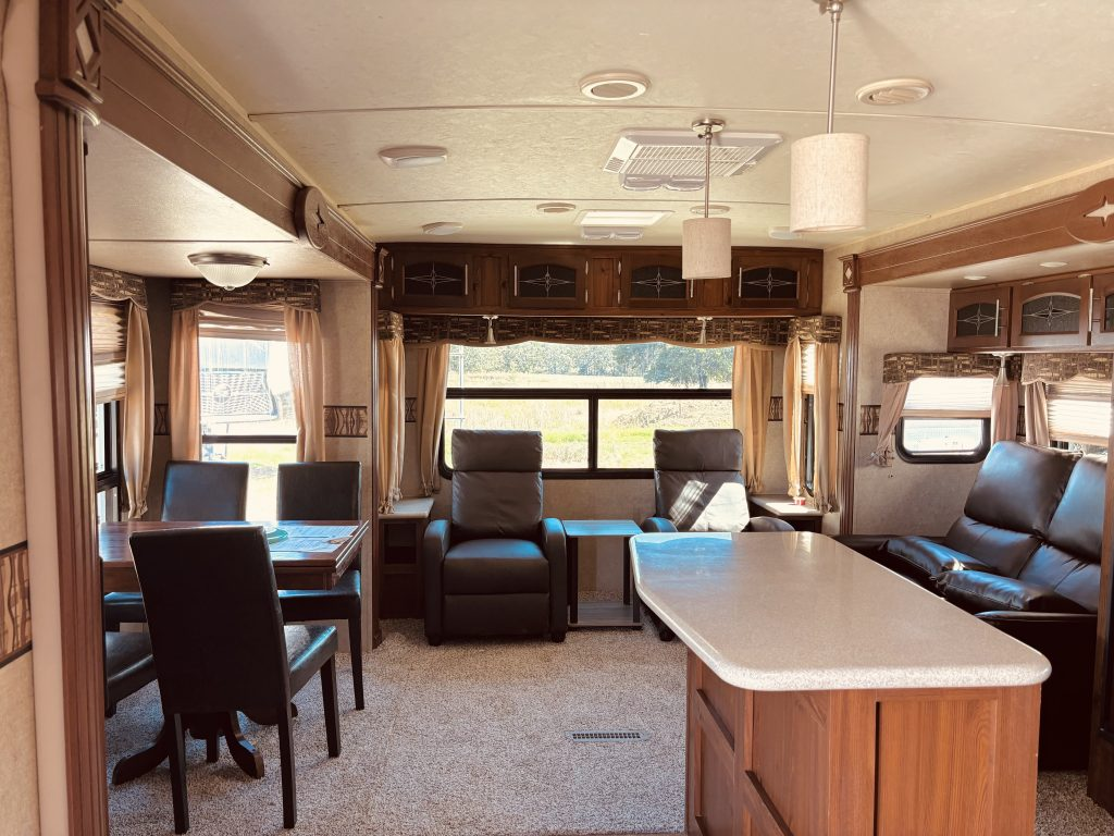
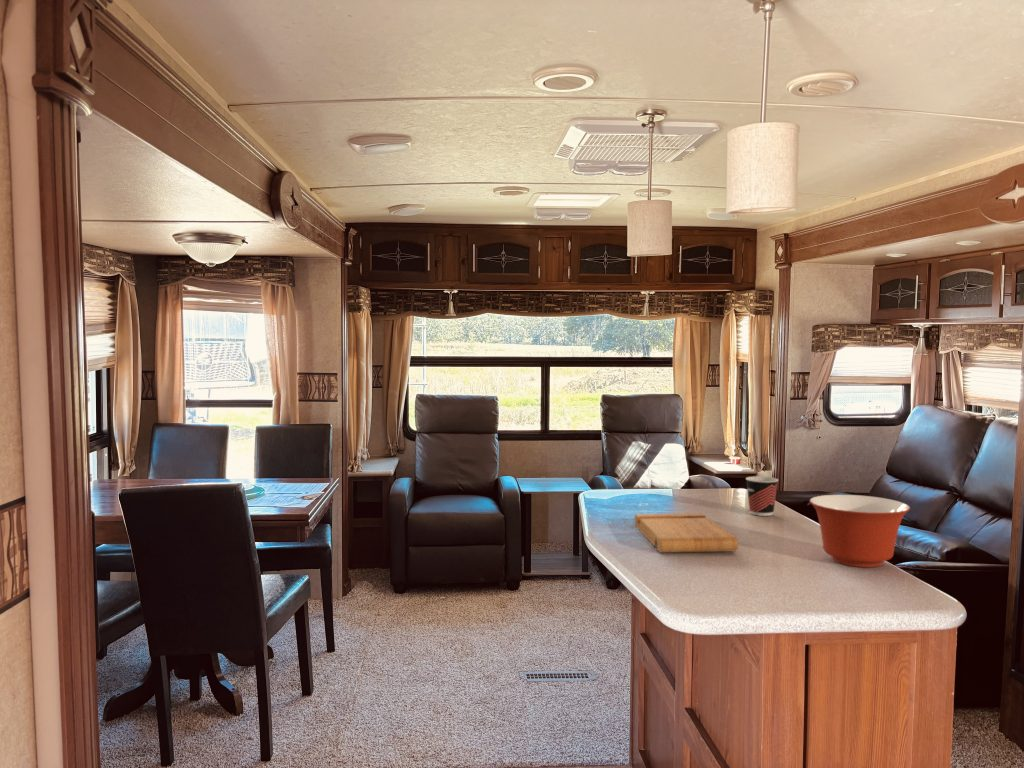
+ cutting board (682, 531)
+ cup (761, 496)
+ mixing bowl (858, 532)
